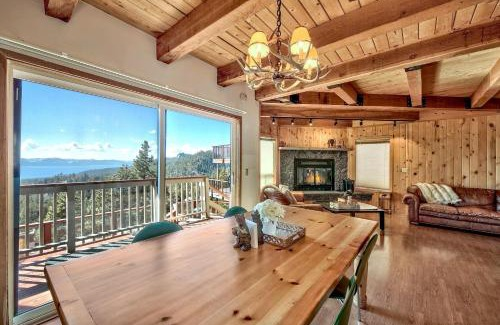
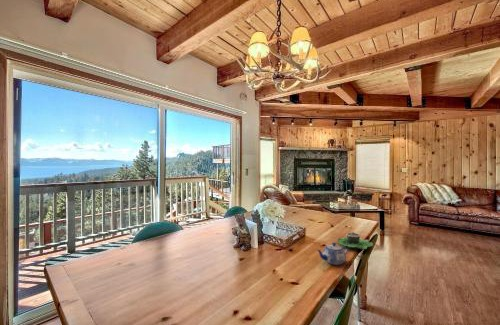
+ teapot (332, 252)
+ succulent planter (354, 238)
